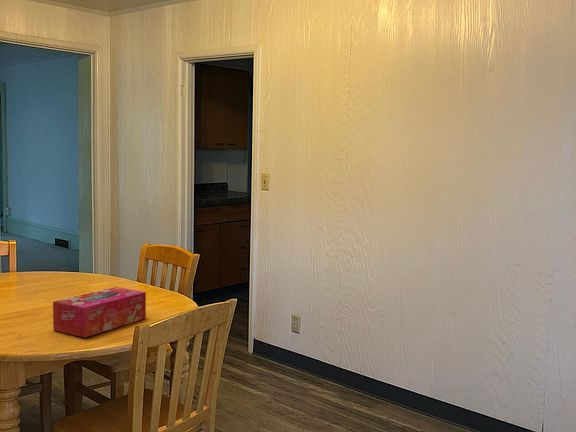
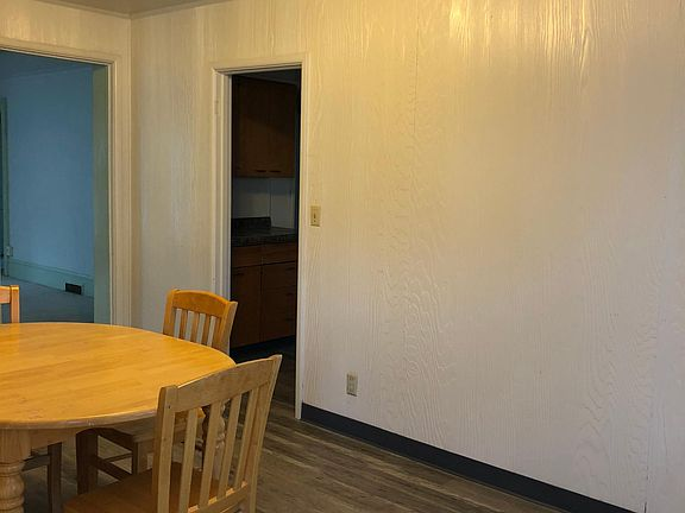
- tissue box (101, 310)
